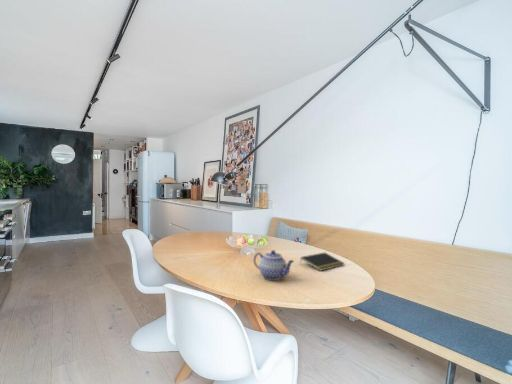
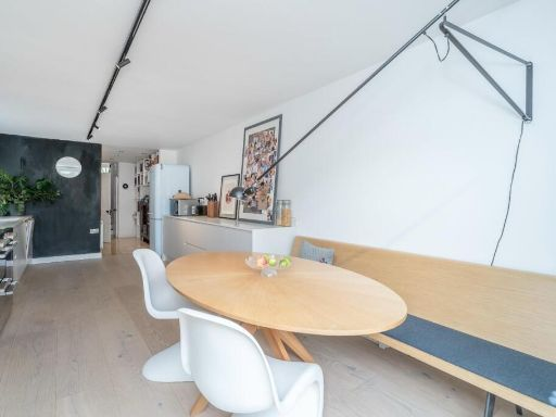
- teapot (272, 263)
- notepad (322, 260)
